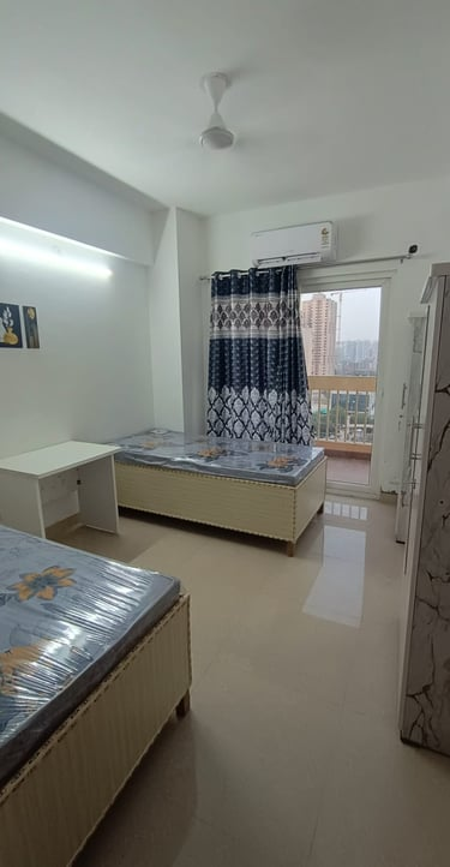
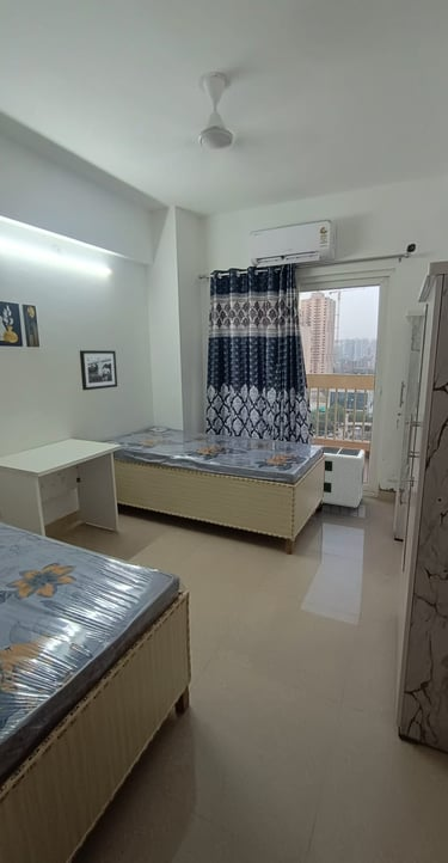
+ picture frame (99, 369)
+ air purifier (338, 476)
